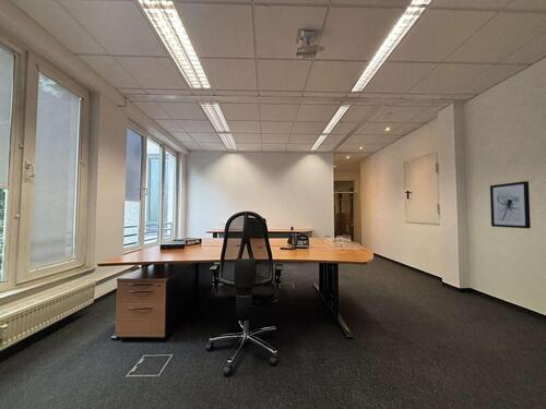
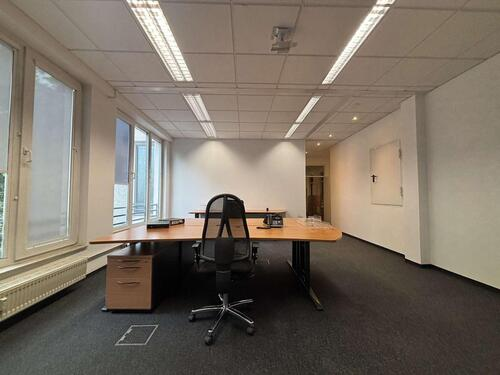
- wall art (508, 205)
